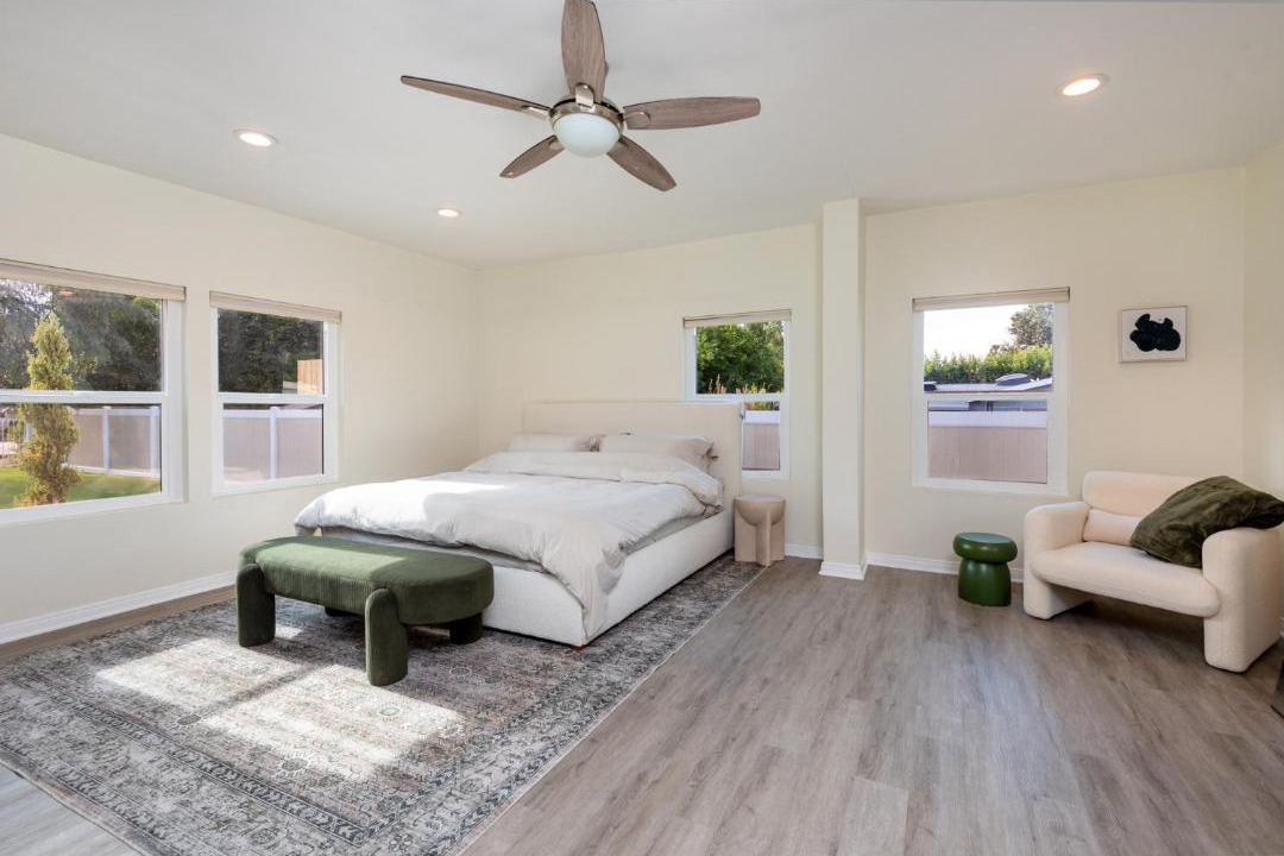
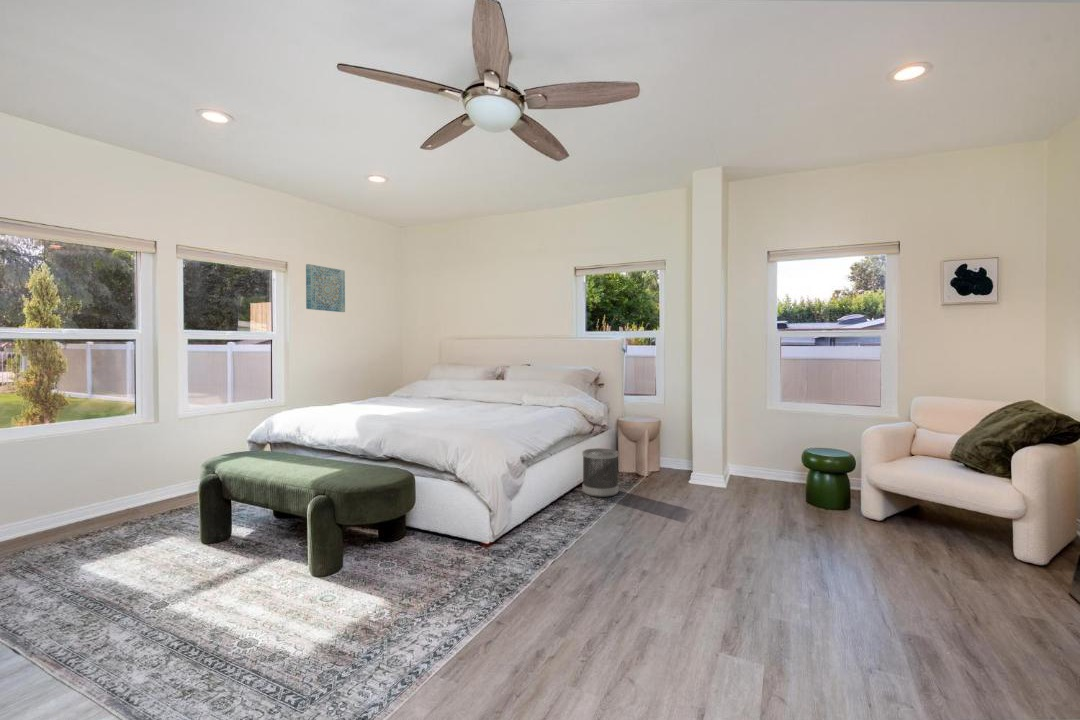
+ wall art (326, 289)
+ wastebasket (600, 471)
